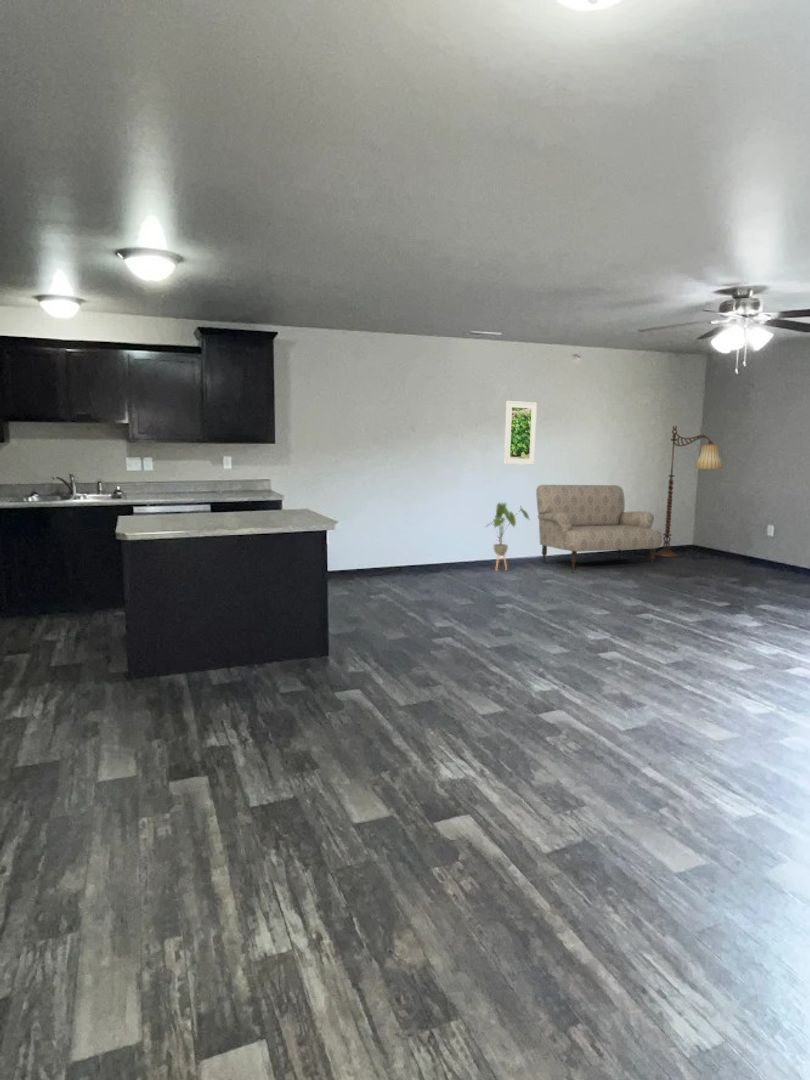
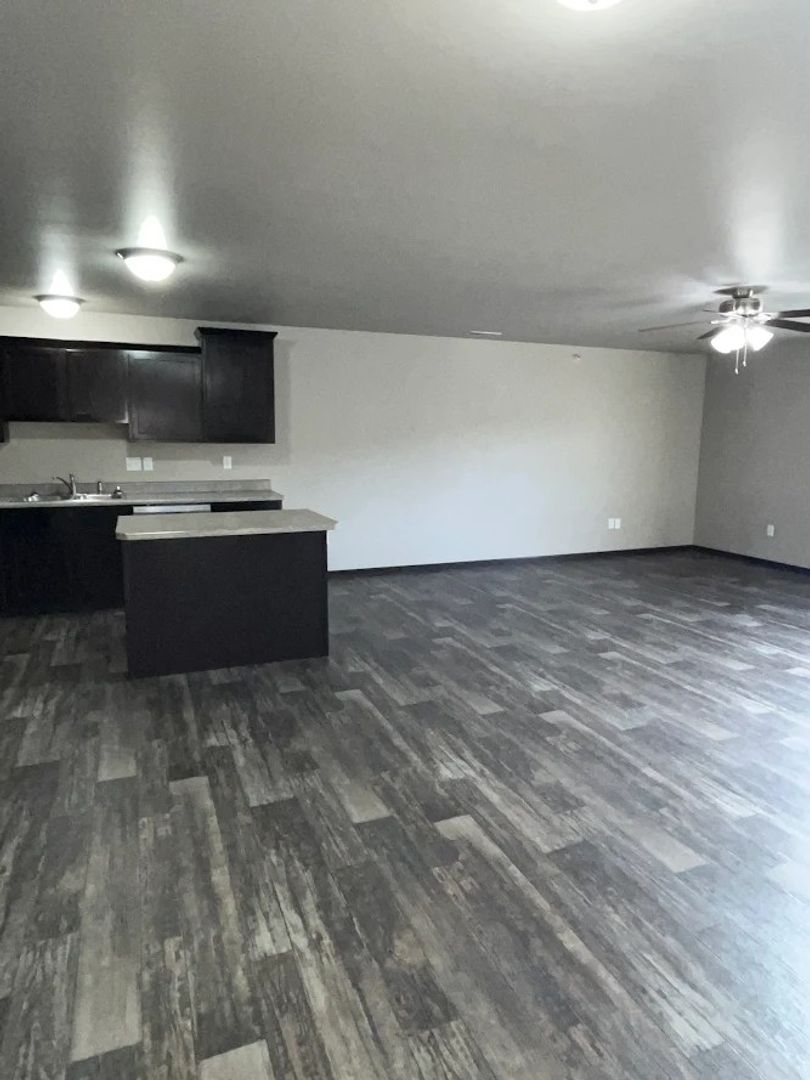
- house plant (502, 535)
- sofa (597, 525)
- floor lamp (672, 493)
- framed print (520, 433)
